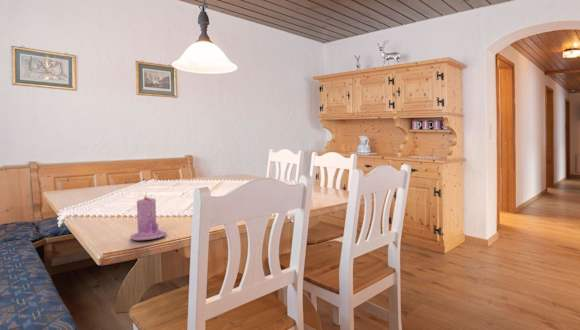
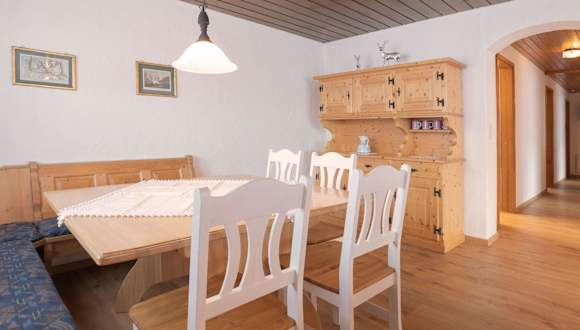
- candle (146, 214)
